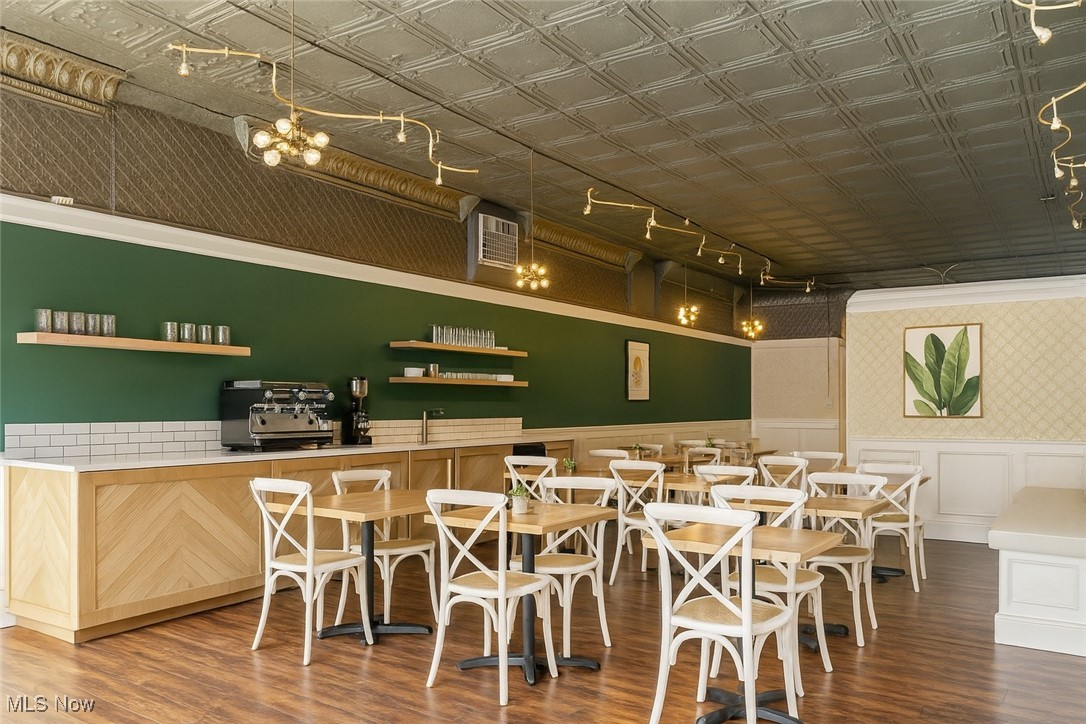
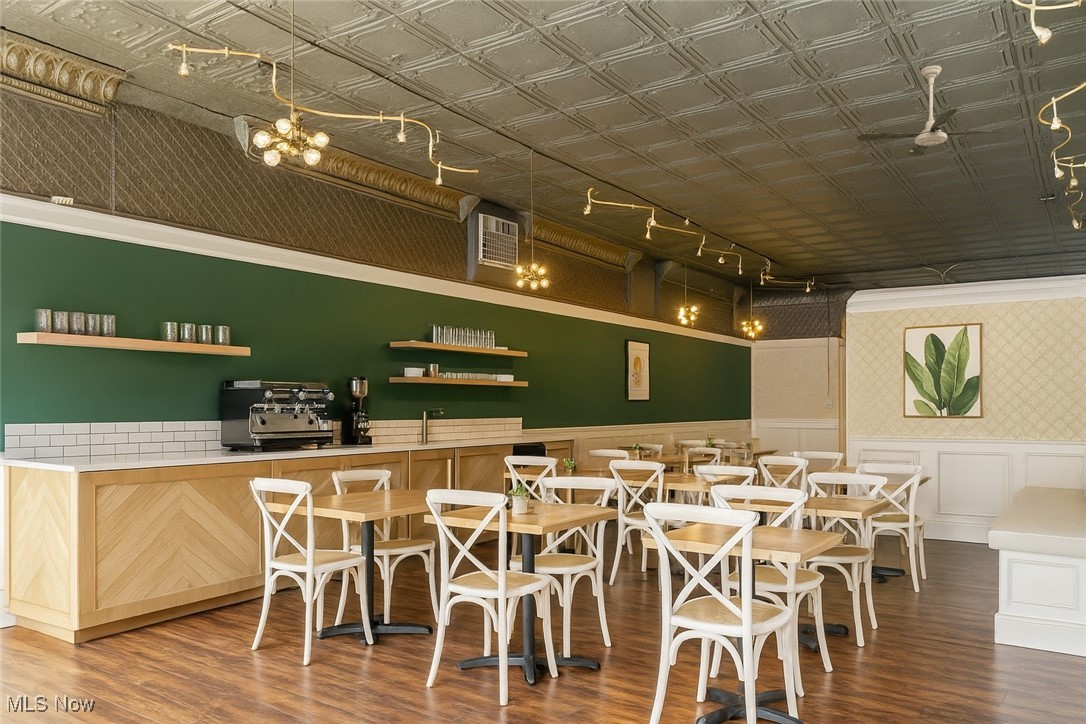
+ ceiling fan (930, 105)
